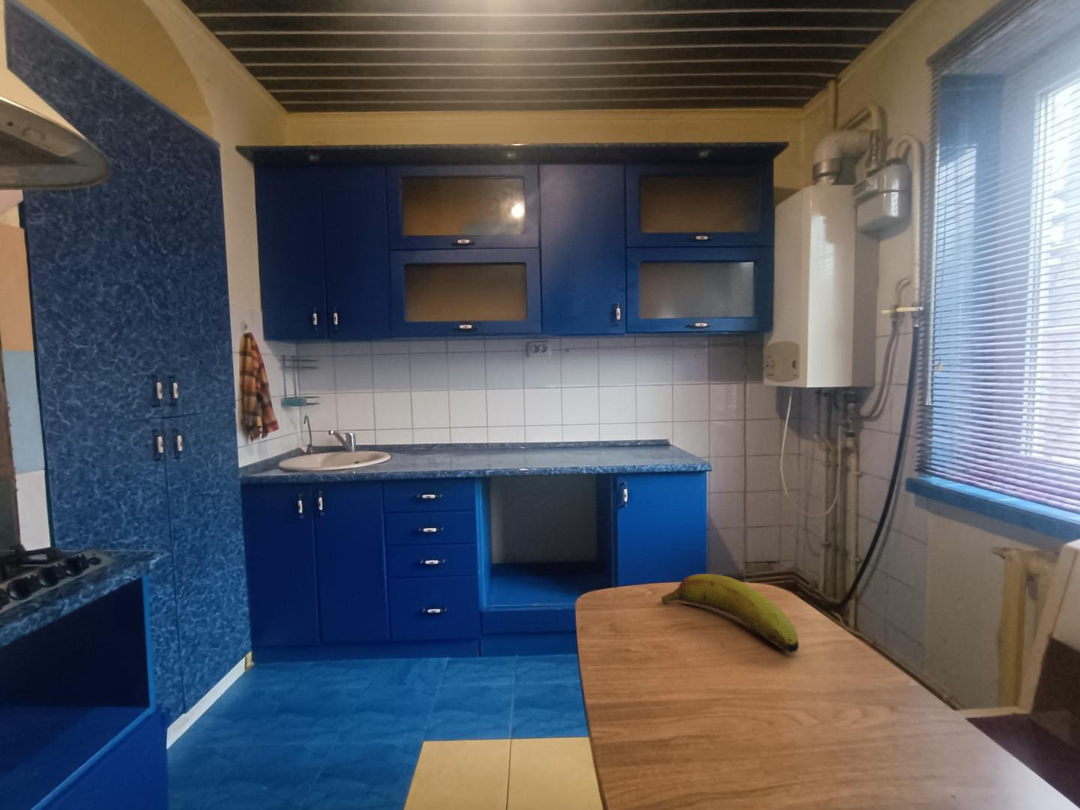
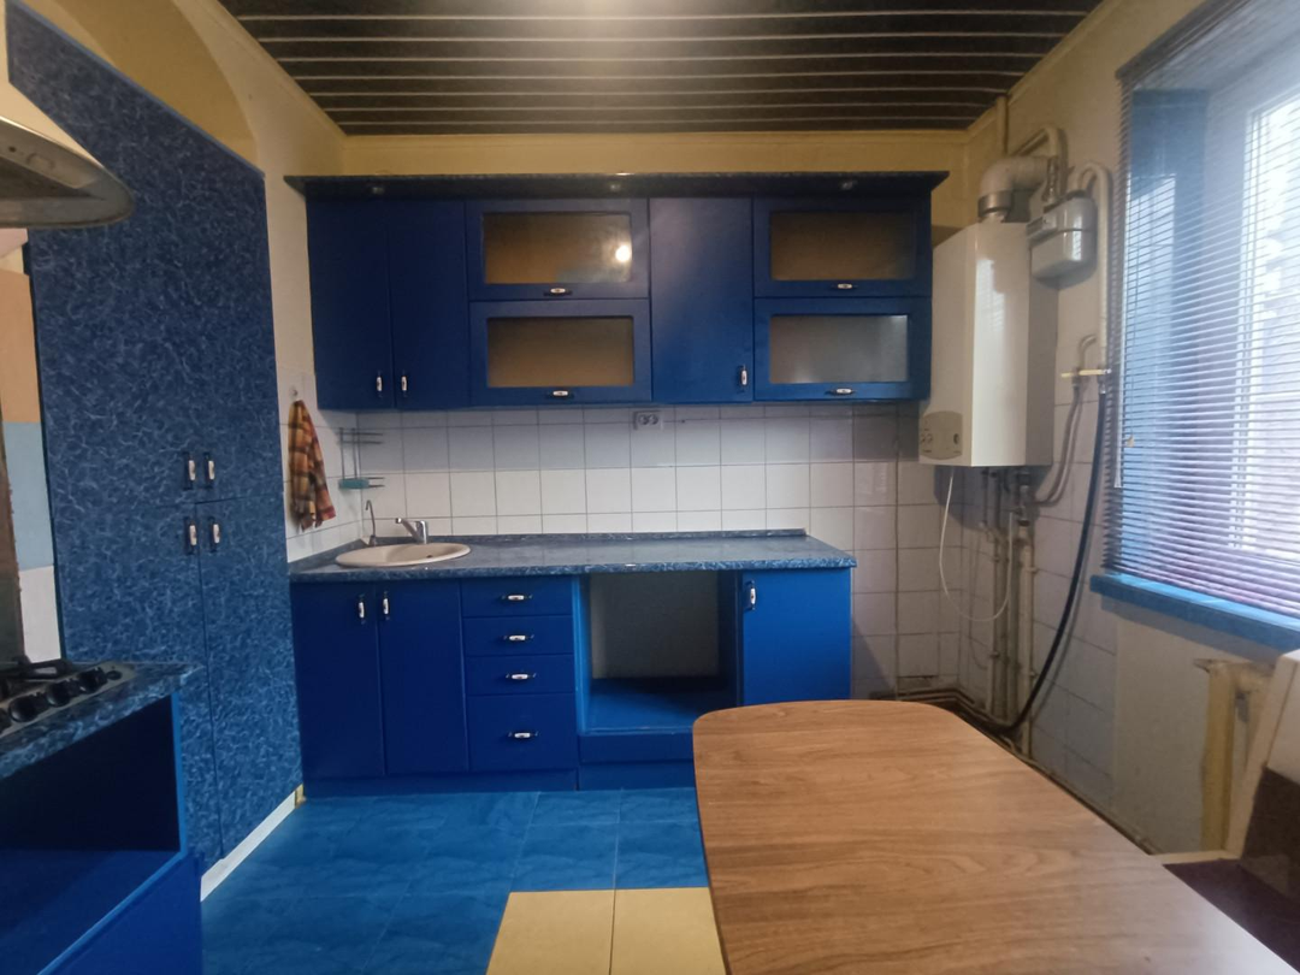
- fruit (722, 606)
